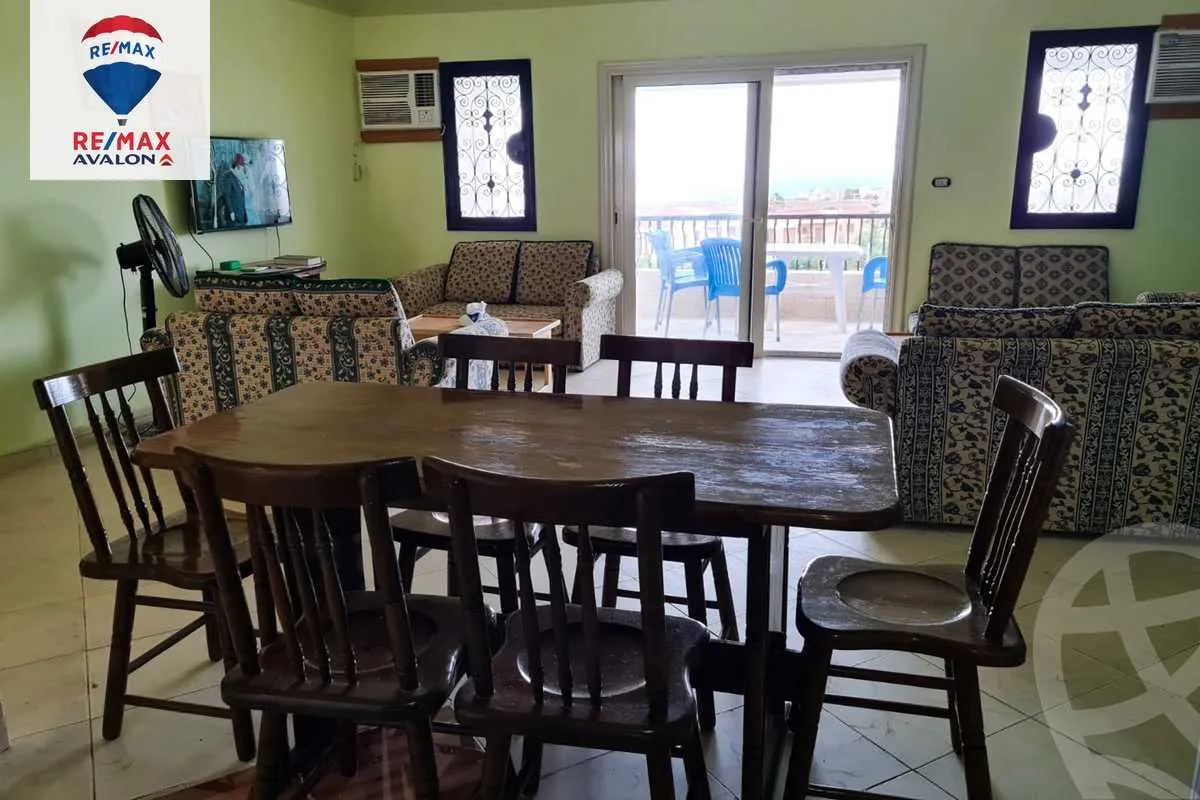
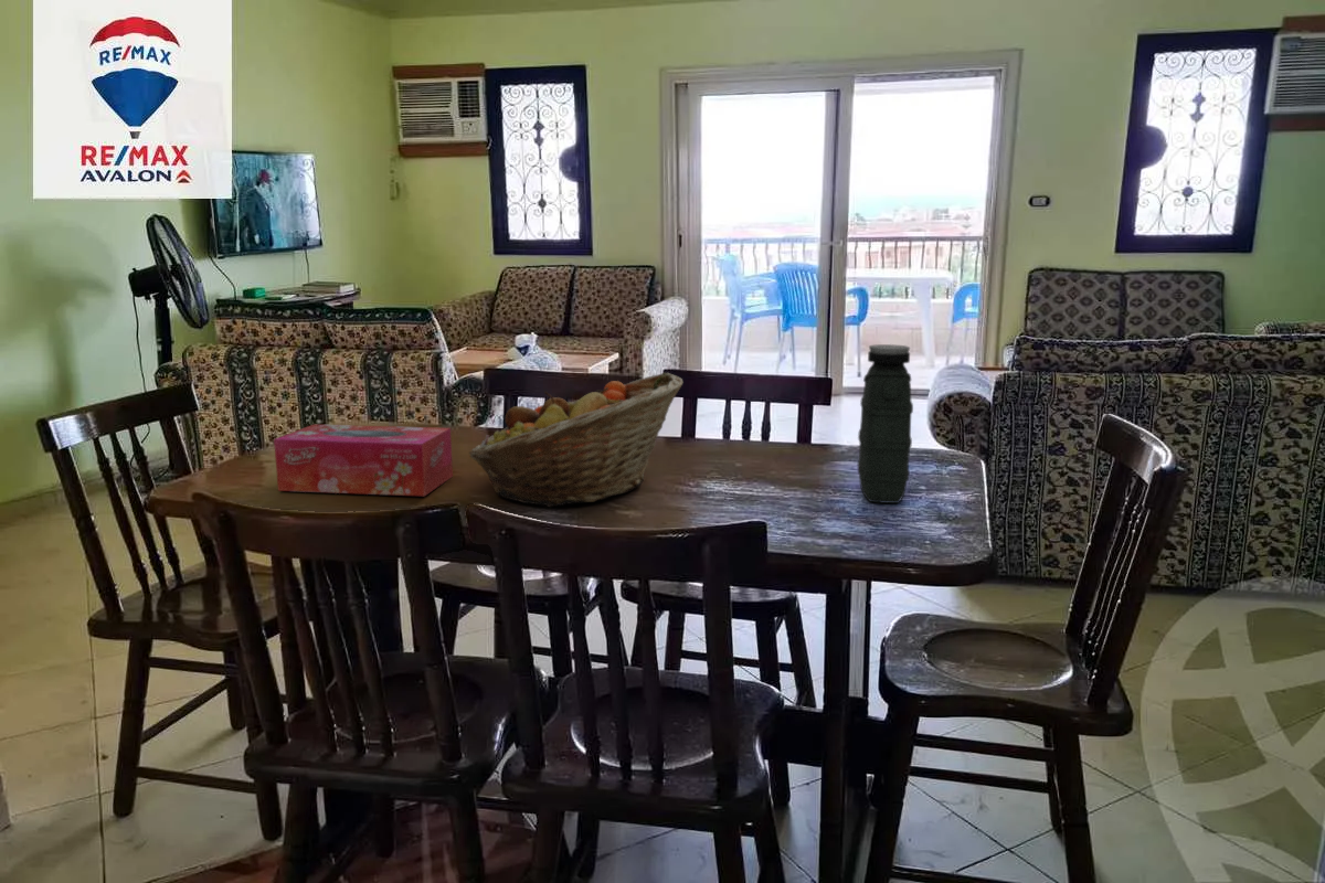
+ water jug (884, 421)
+ tissue box (367, 458)
+ fruit basket (580, 432)
